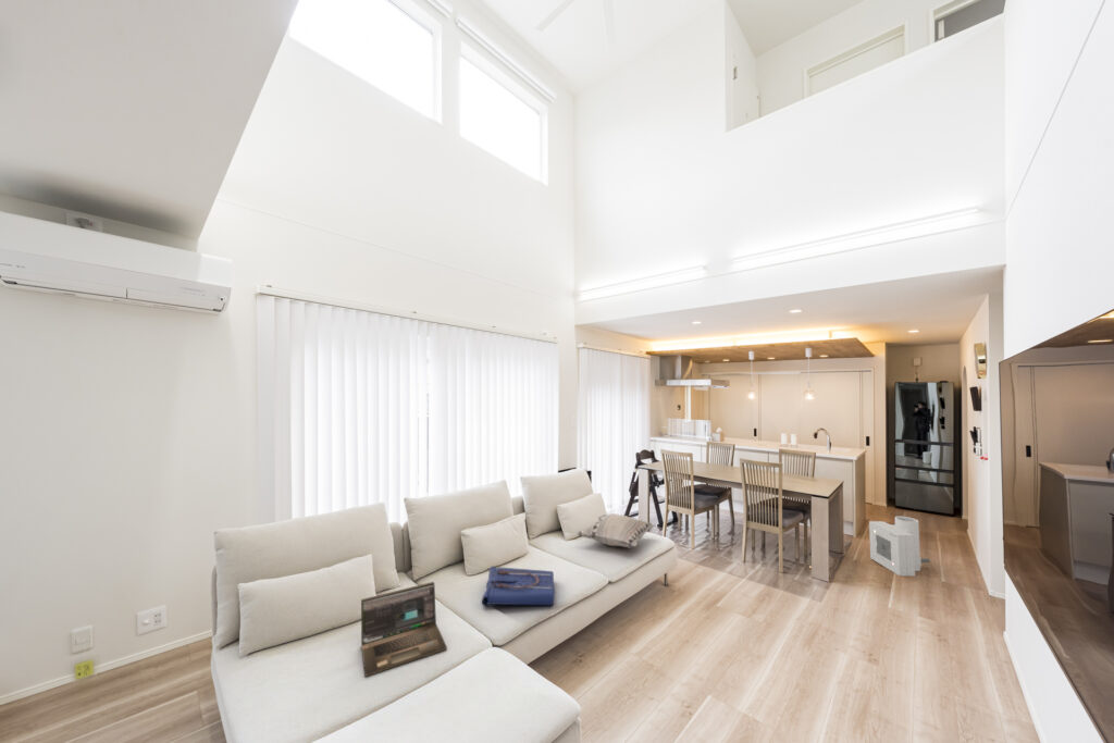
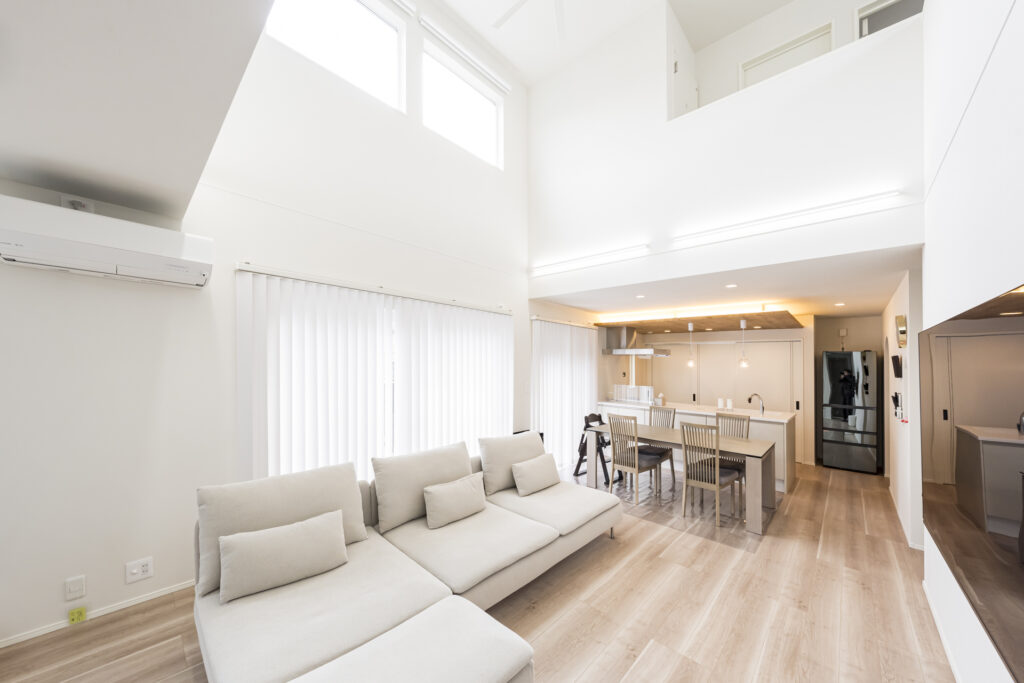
- decorative pillow (617, 529)
- air purifier (905, 543)
- tote bag (519, 583)
- laptop (403, 623)
